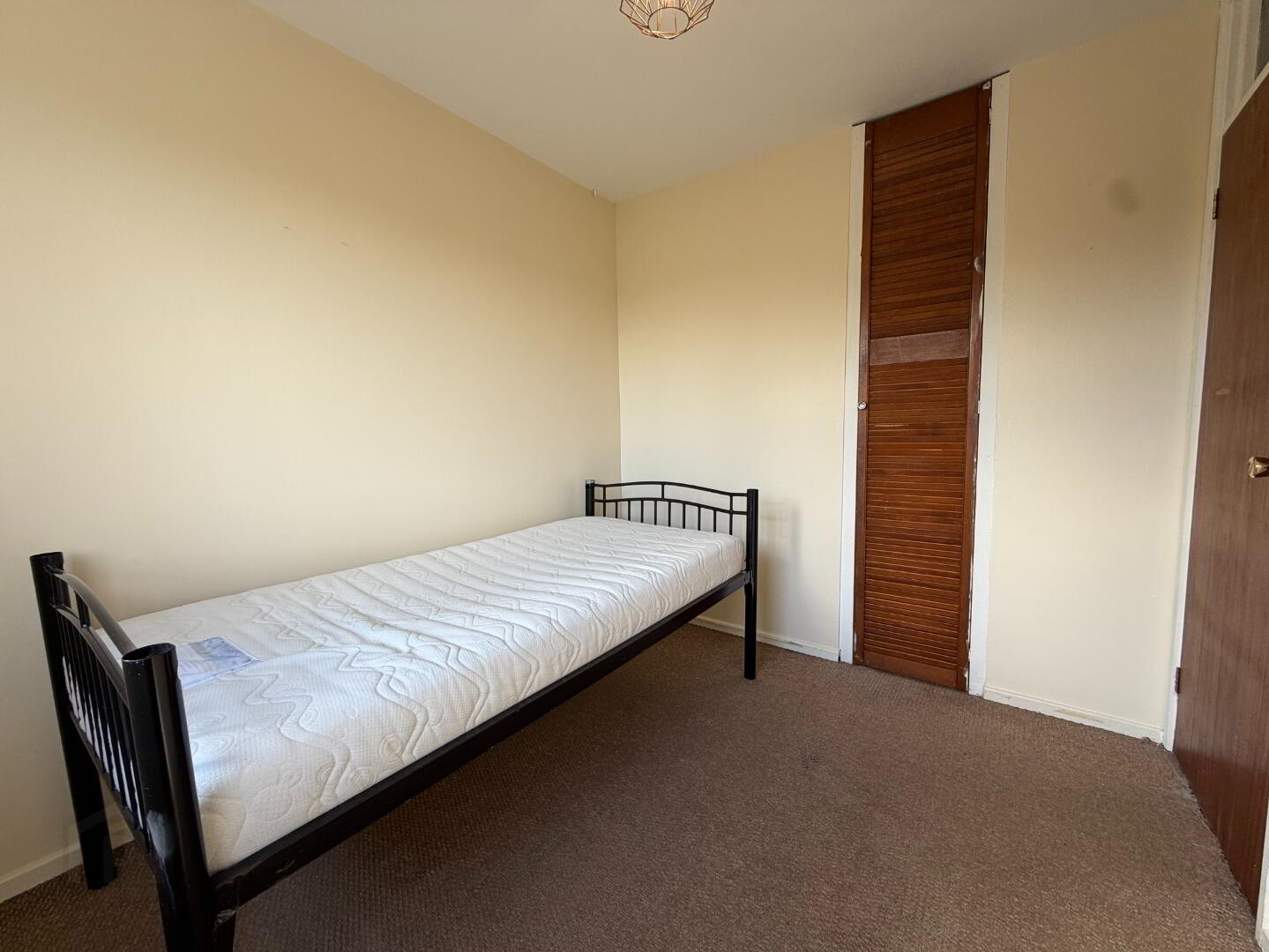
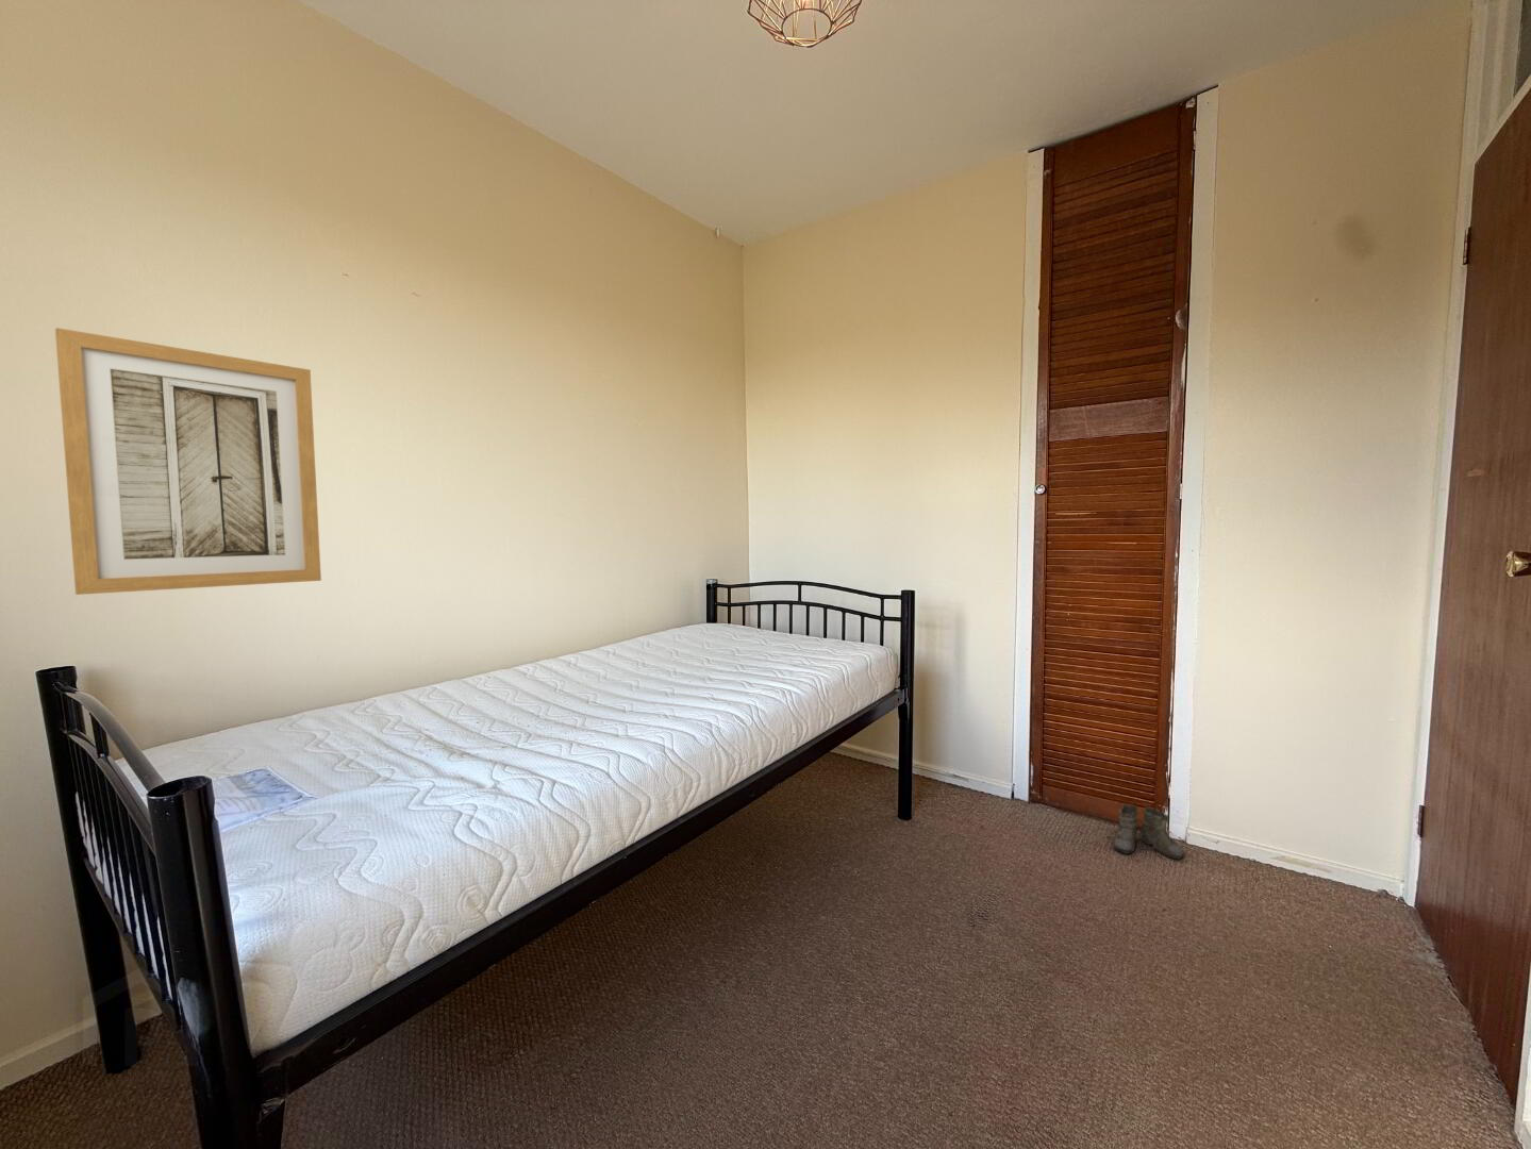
+ wall art (204, 471)
+ boots (1141, 829)
